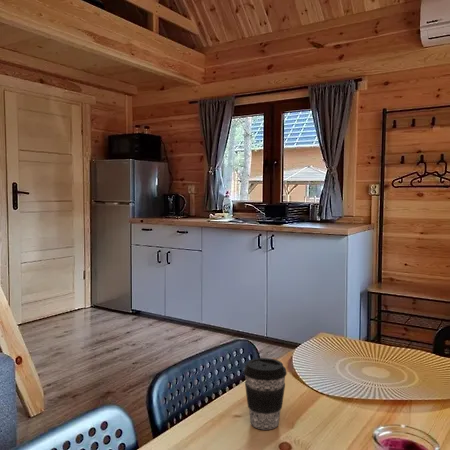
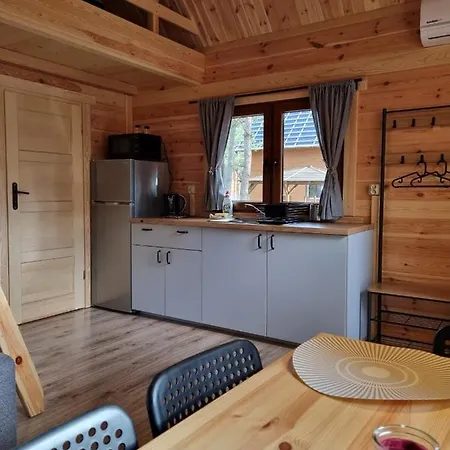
- coffee cup (264, 393)
